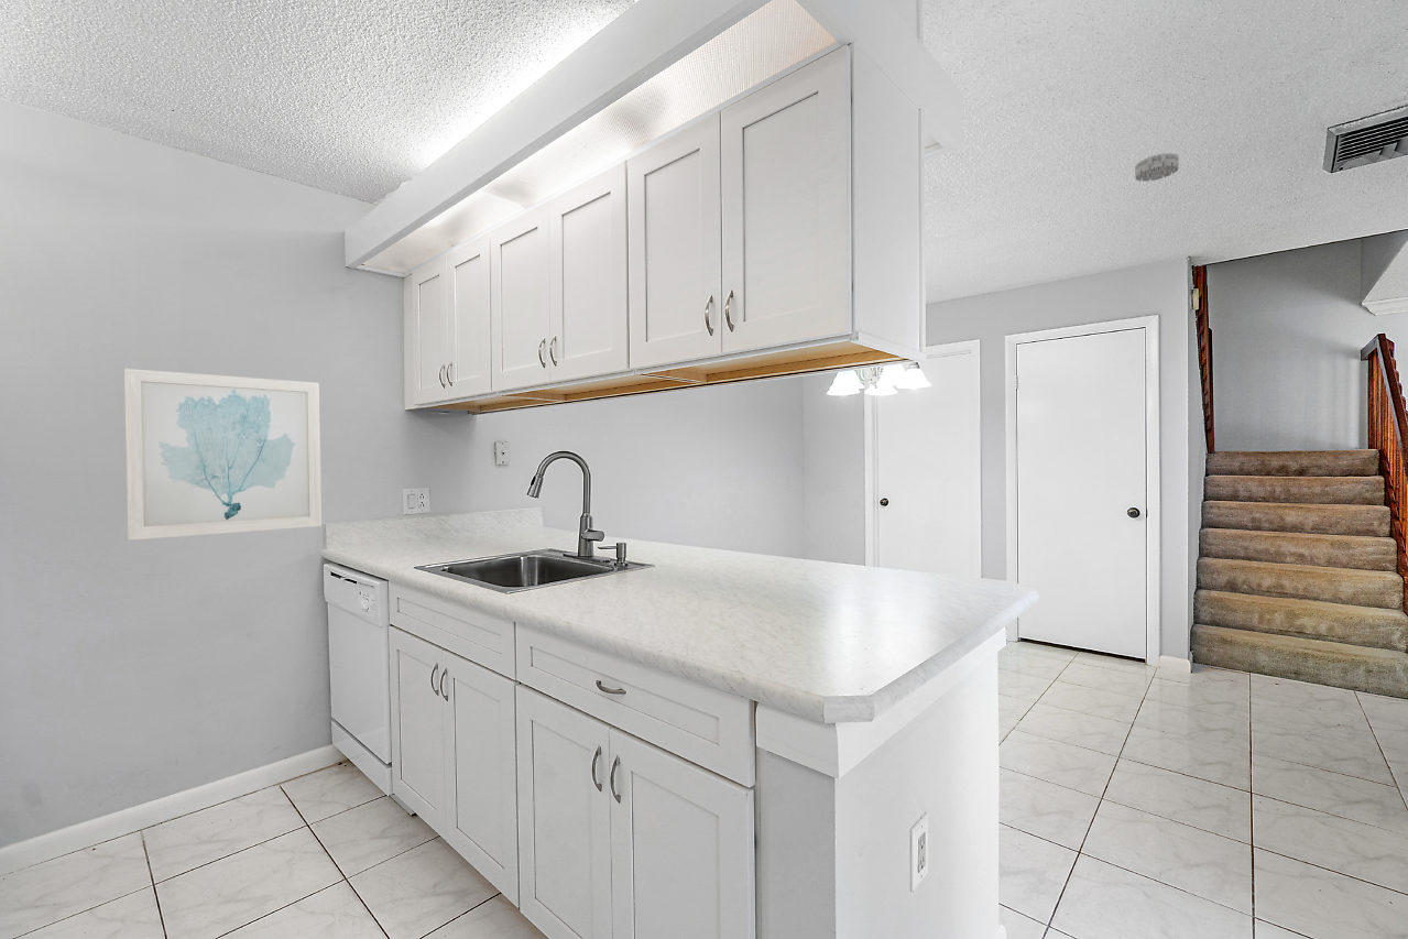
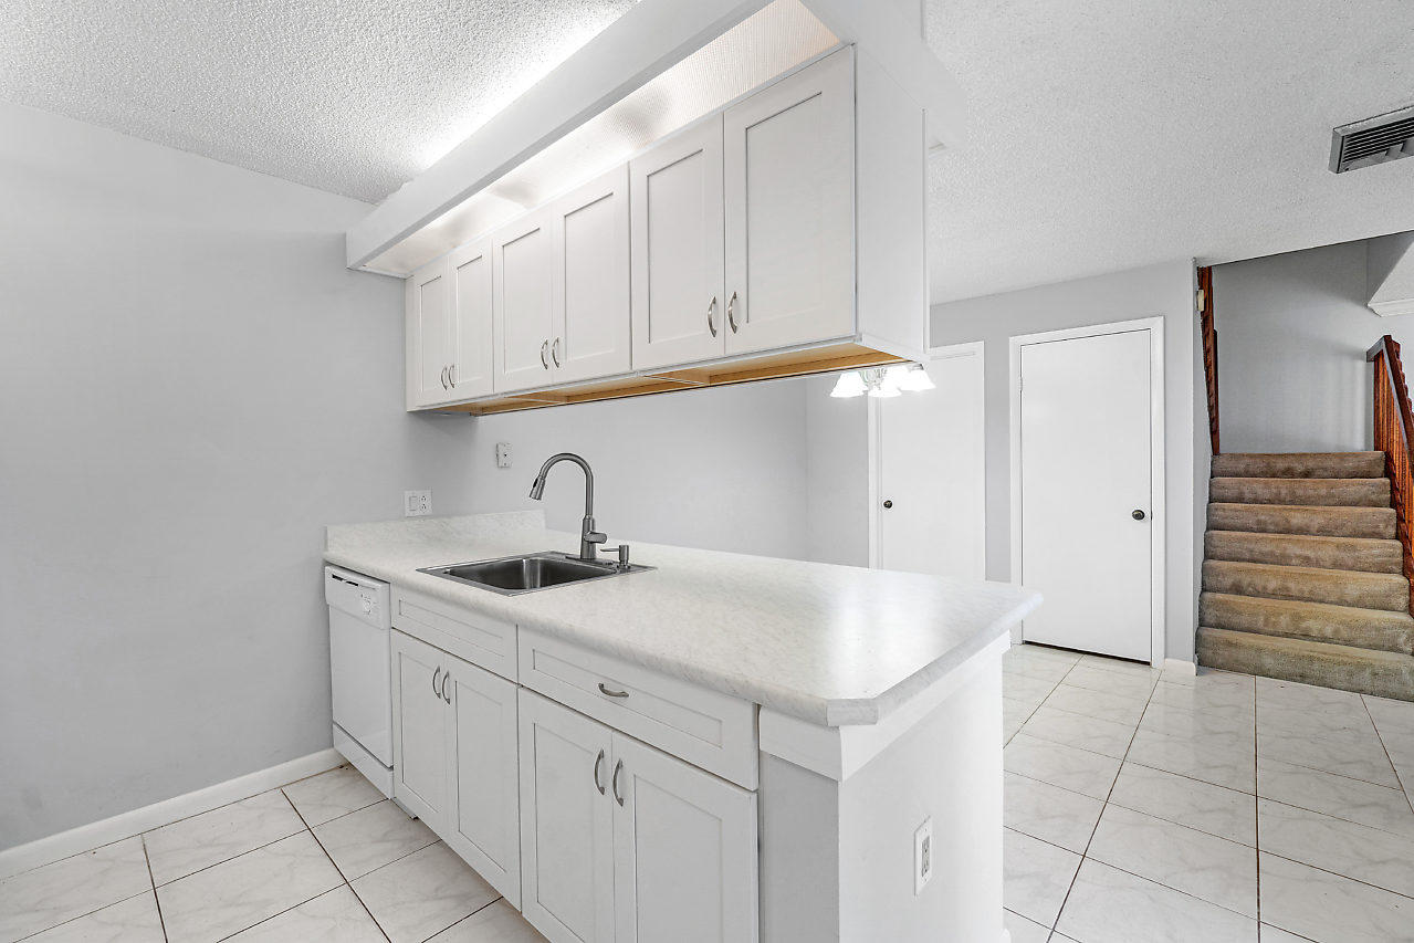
- smoke detector (1156, 166)
- wall art (231, 454)
